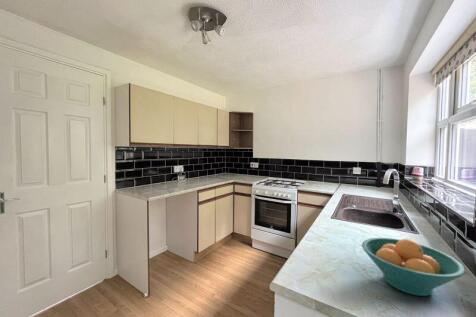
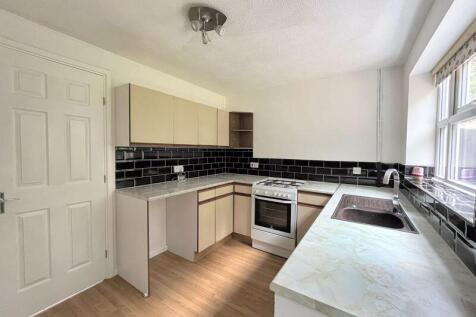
- fruit bowl (407, 261)
